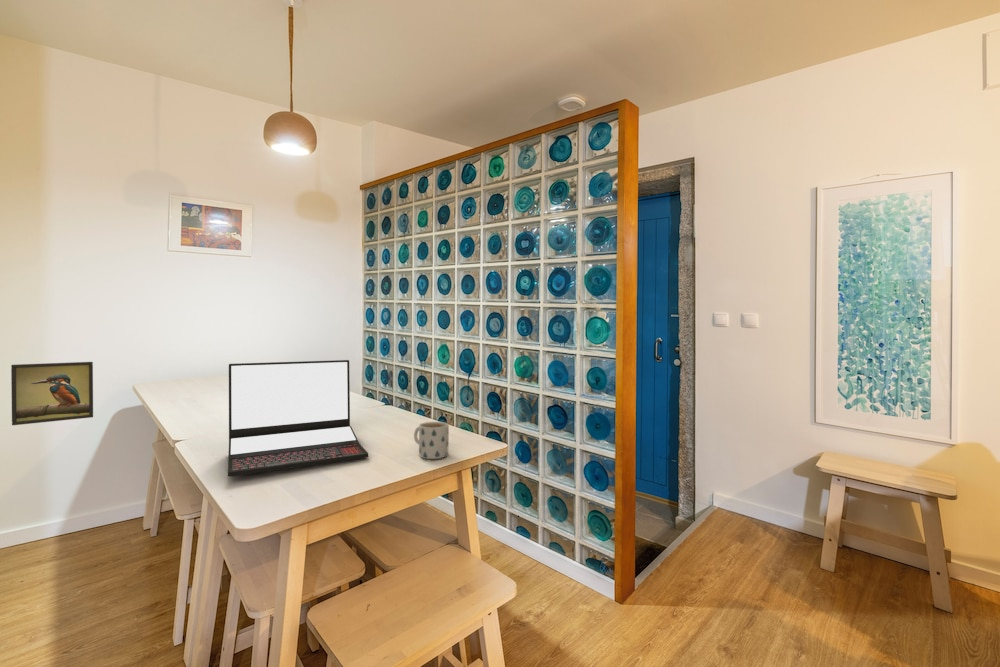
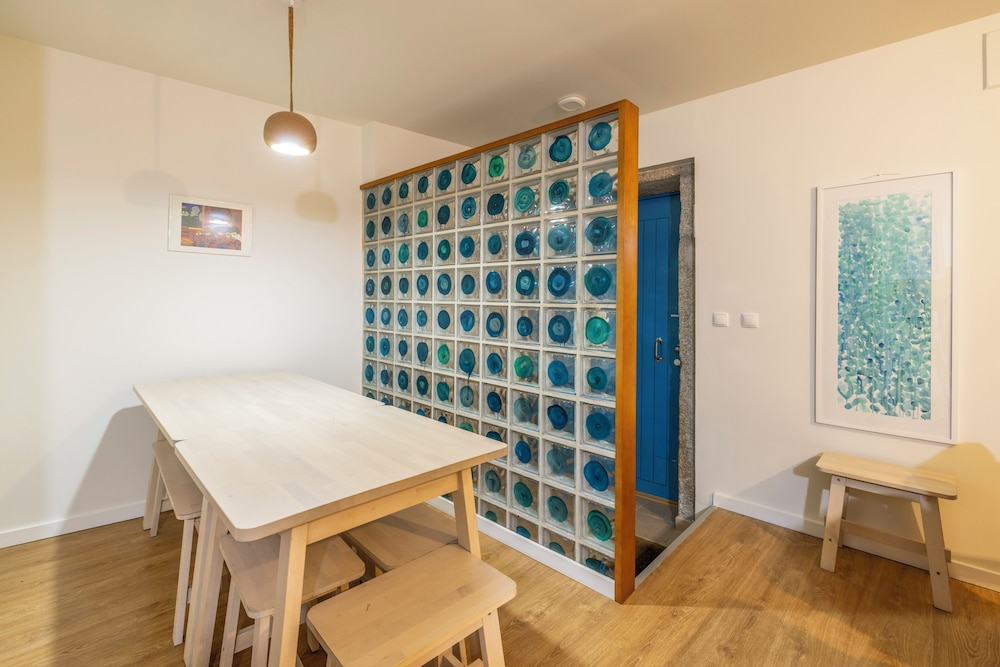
- mug (429, 439)
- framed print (54, 392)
- laptop (297, 410)
